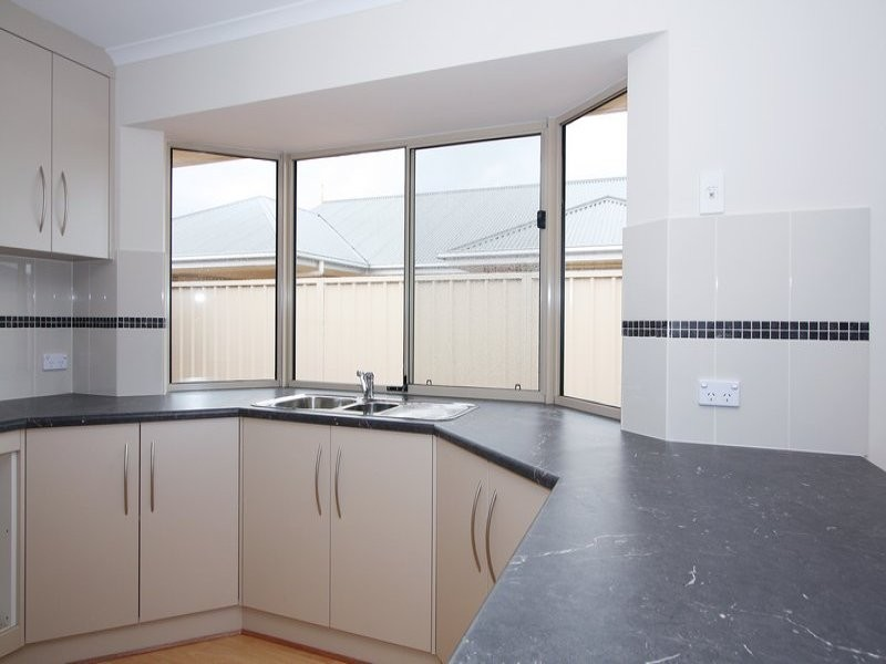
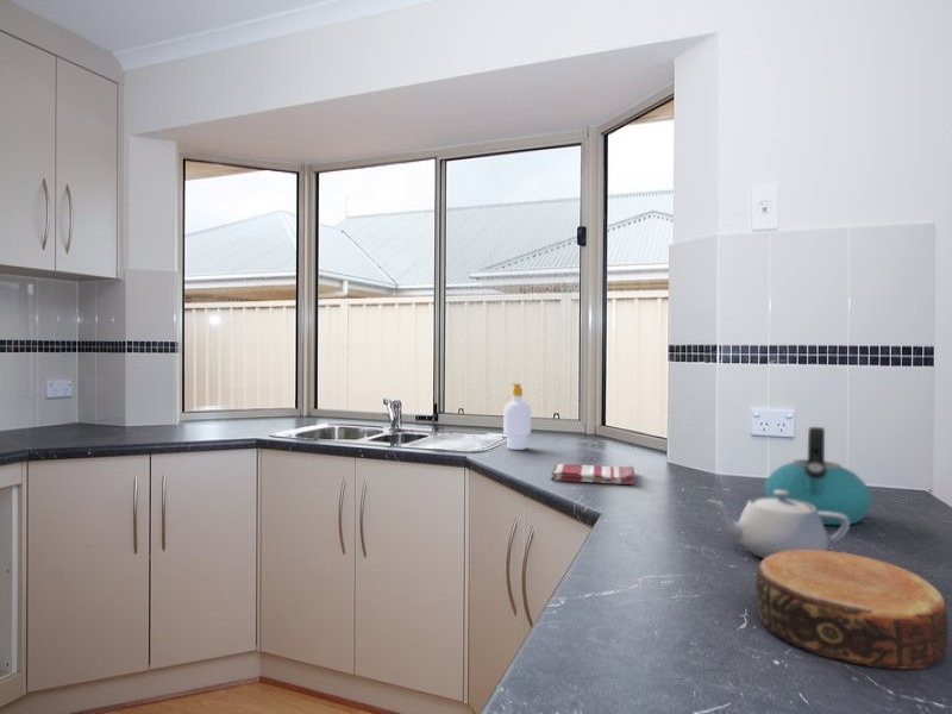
+ bowl (844, 599)
+ dish towel (593, 471)
+ teapot (777, 522)
+ kettle (815, 472)
+ soap bottle (516, 415)
